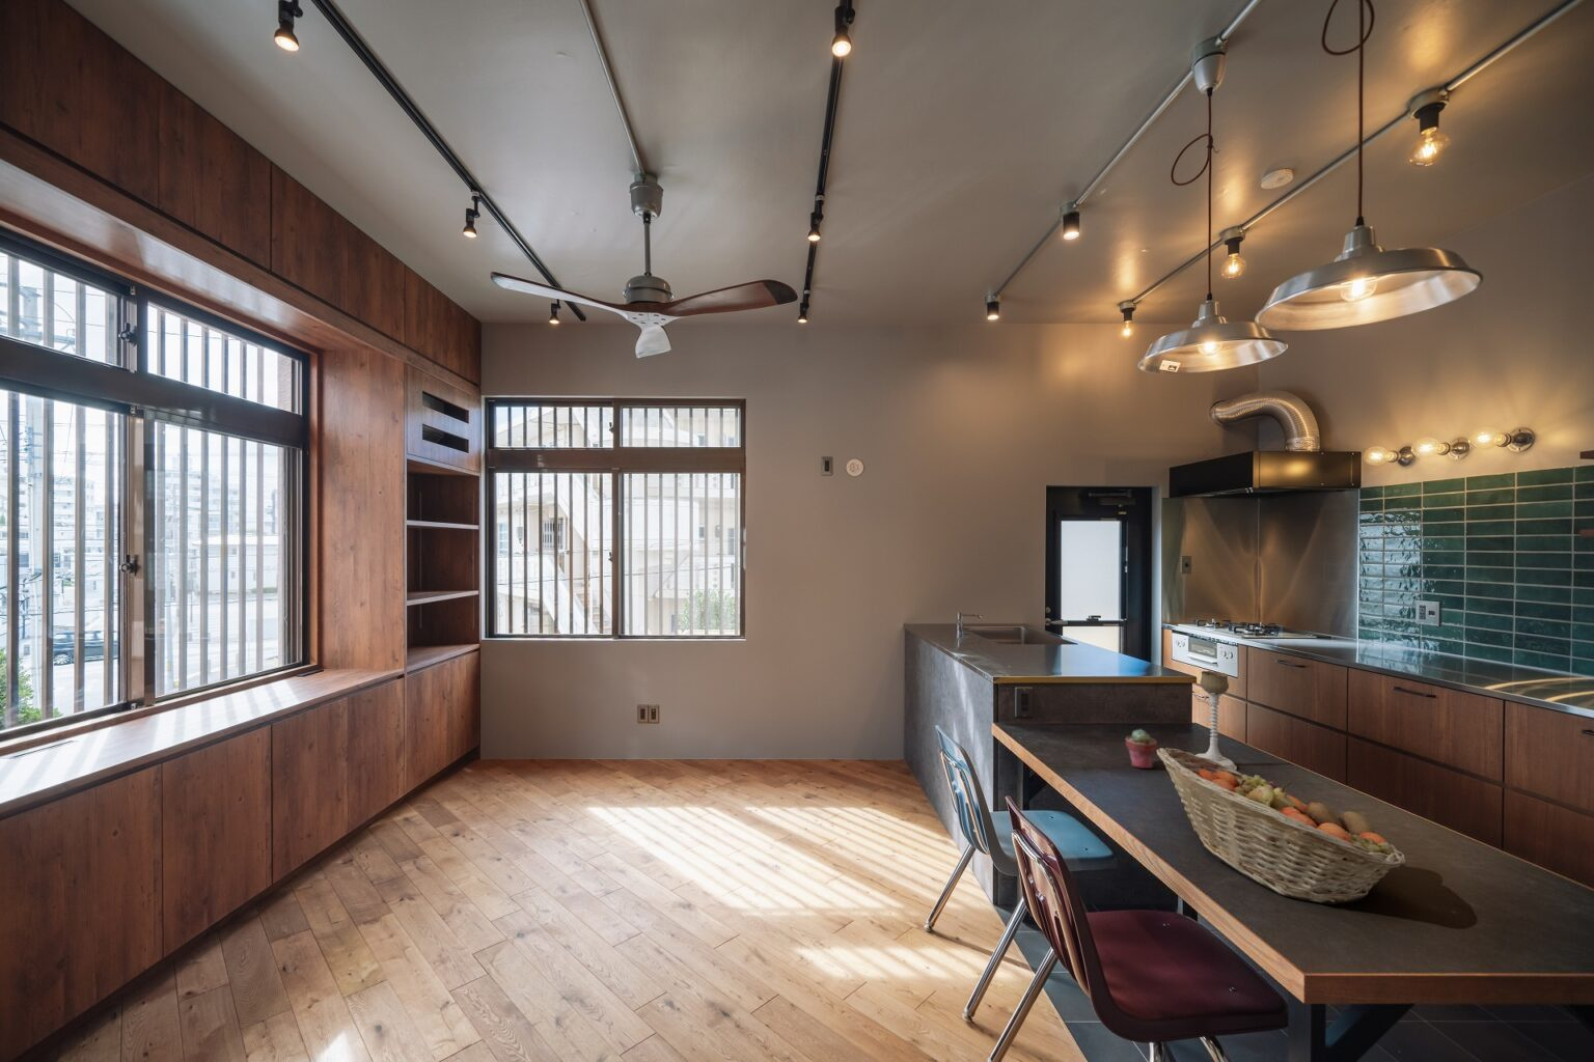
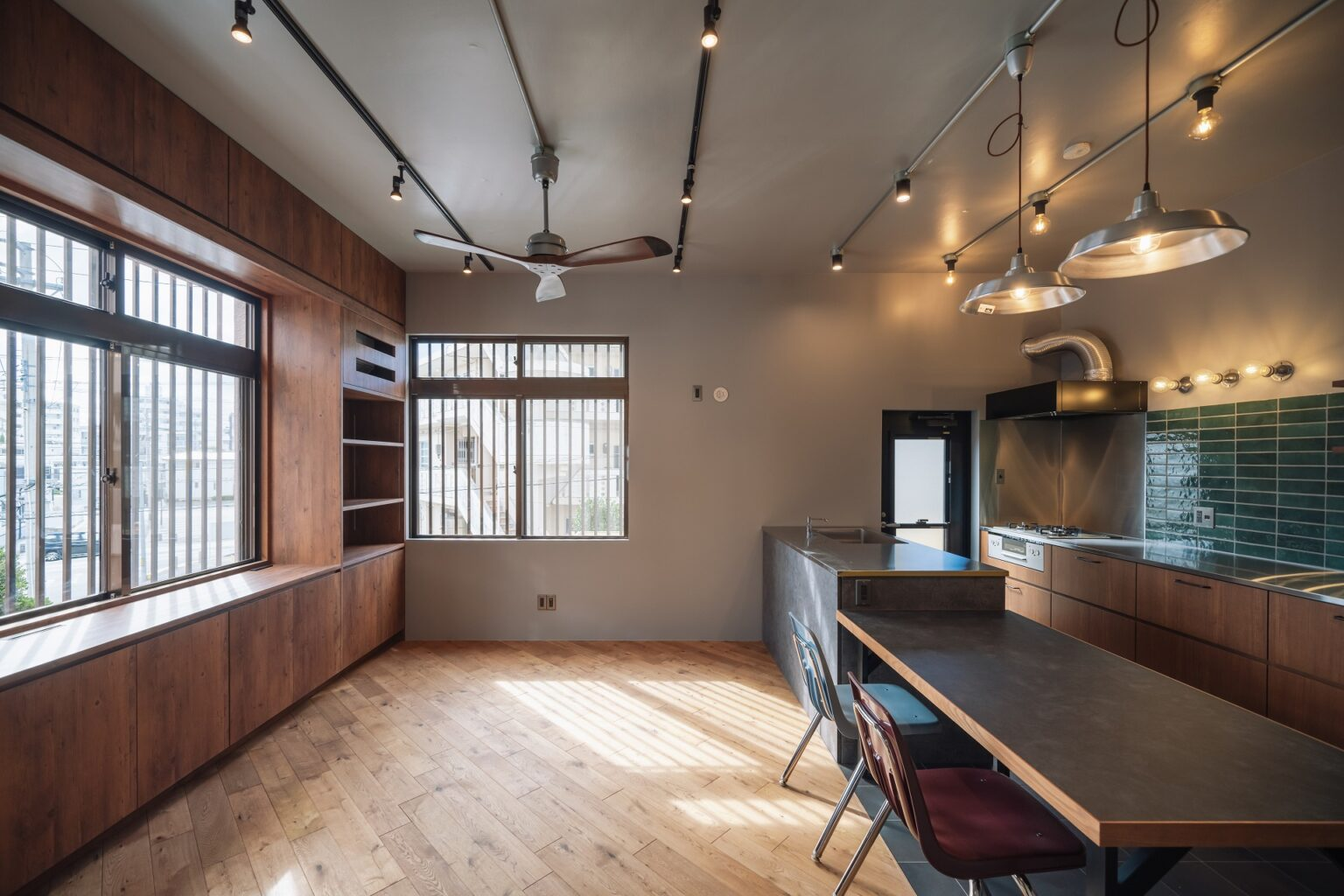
- fruit basket (1264, 814)
- candle holder (1213, 718)
- potted succulent (1141, 747)
